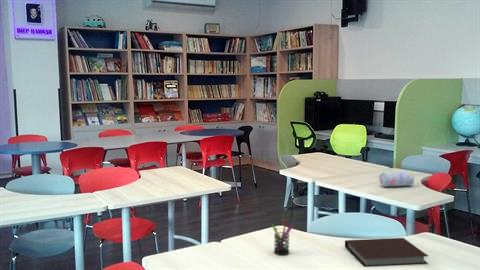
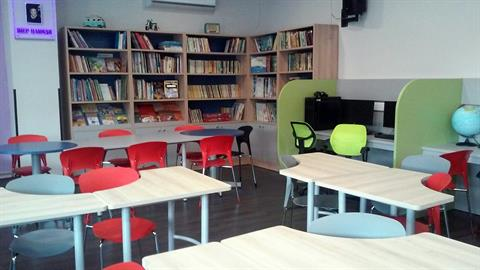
- pen holder (281, 236)
- notebook (384, 251)
- pencil case (396, 178)
